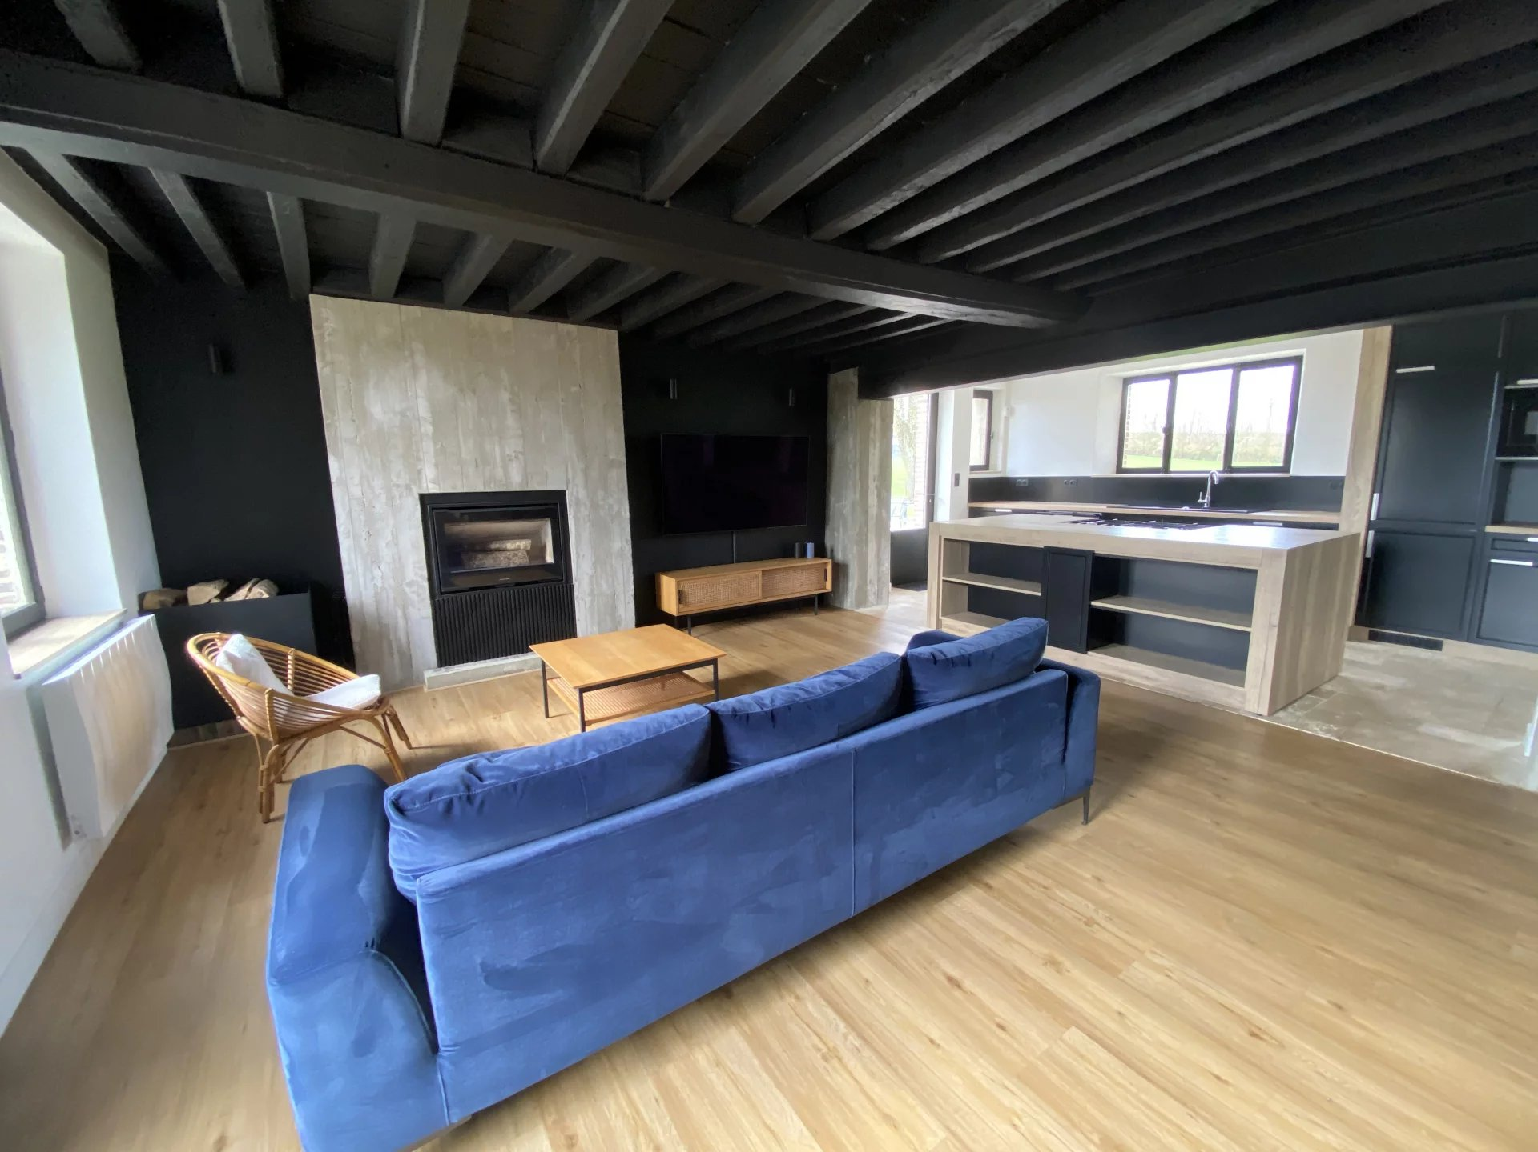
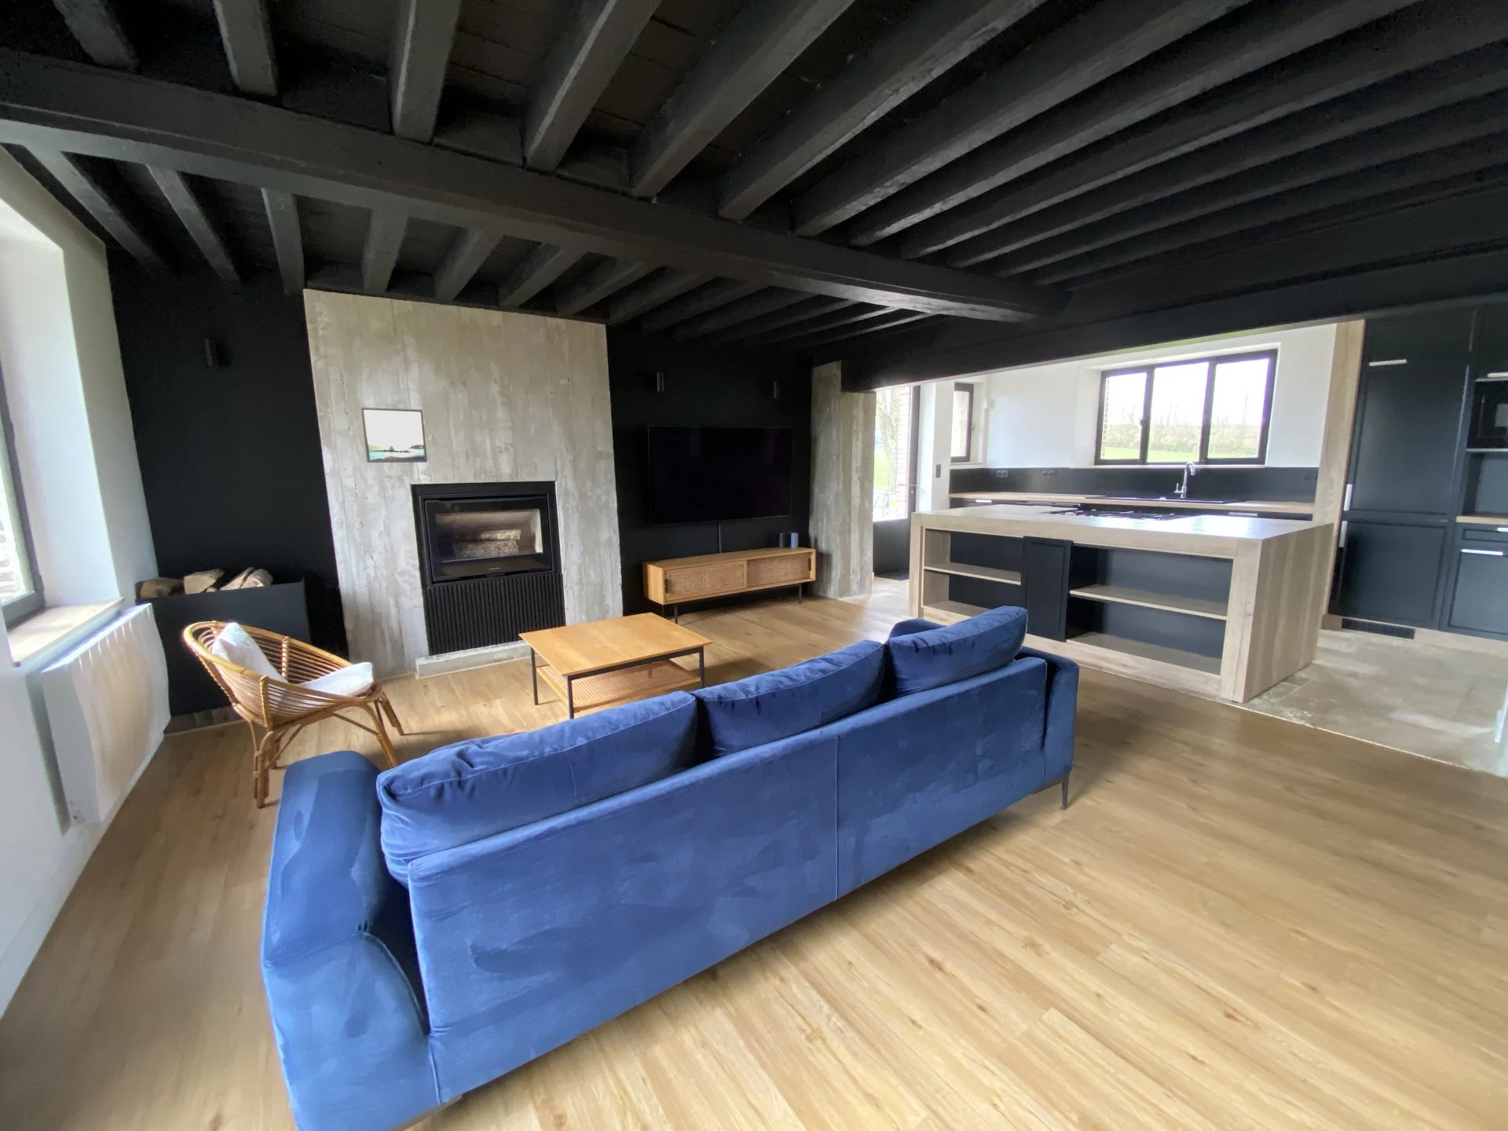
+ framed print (394, 435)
